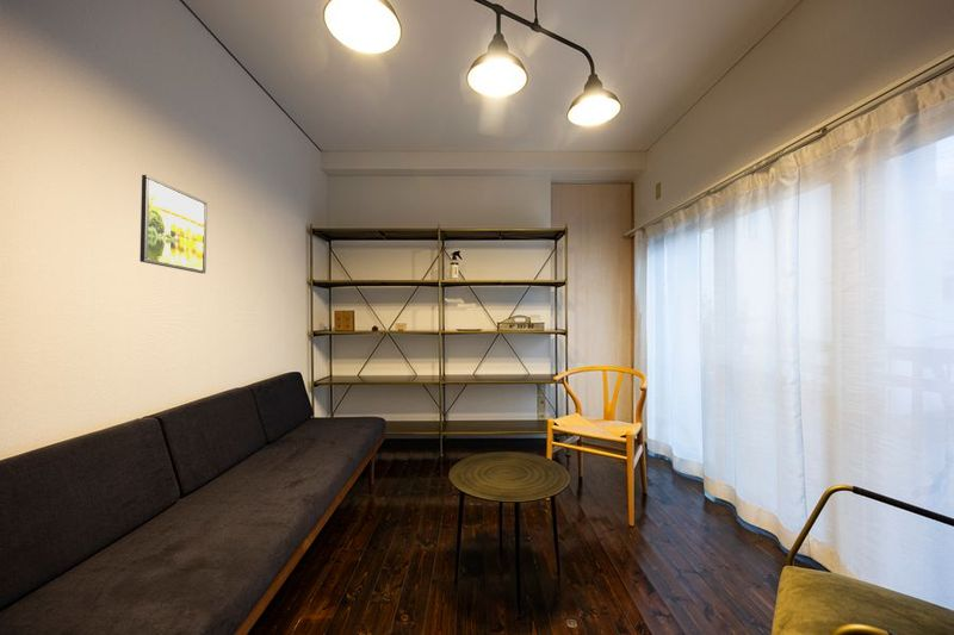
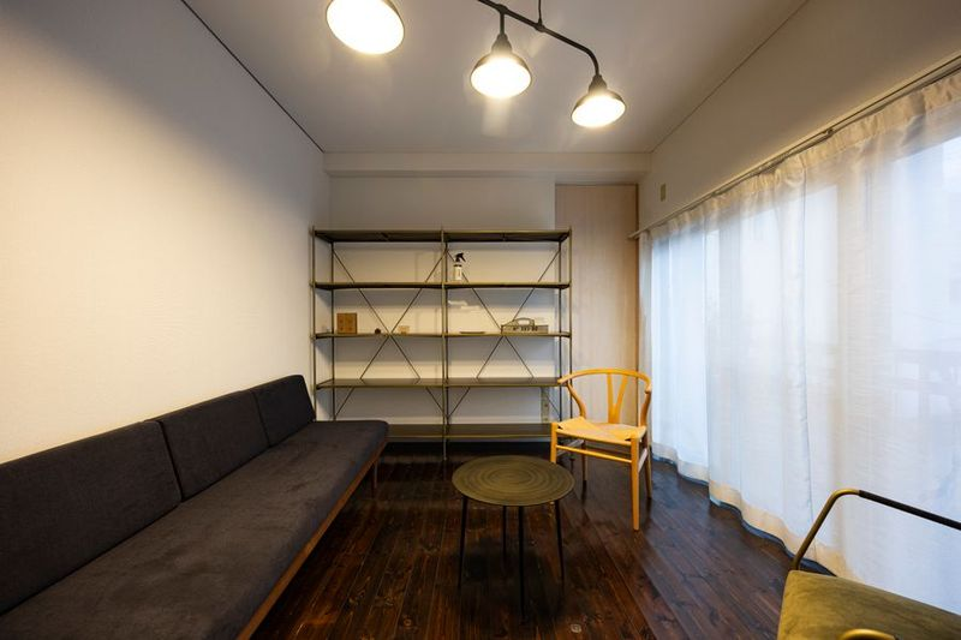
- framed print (176, 229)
